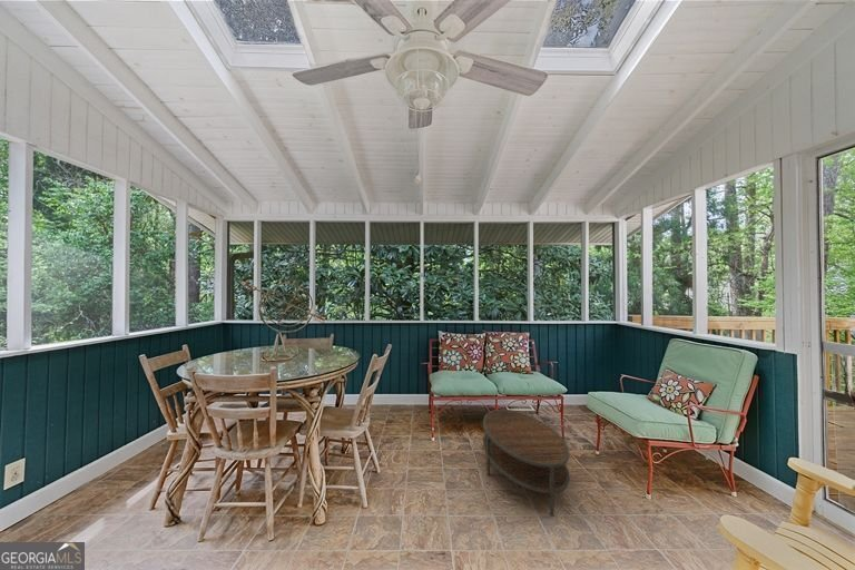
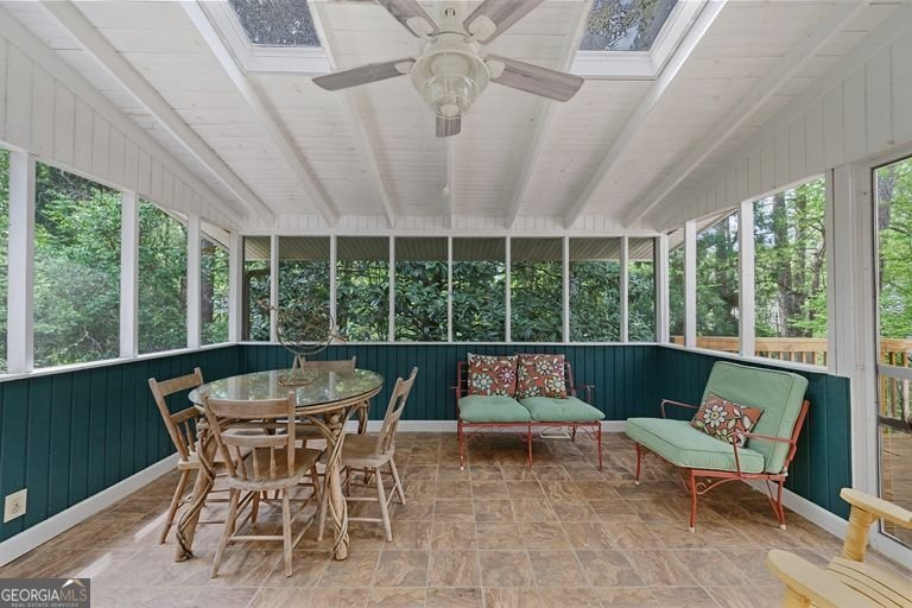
- coffee table (521, 452)
